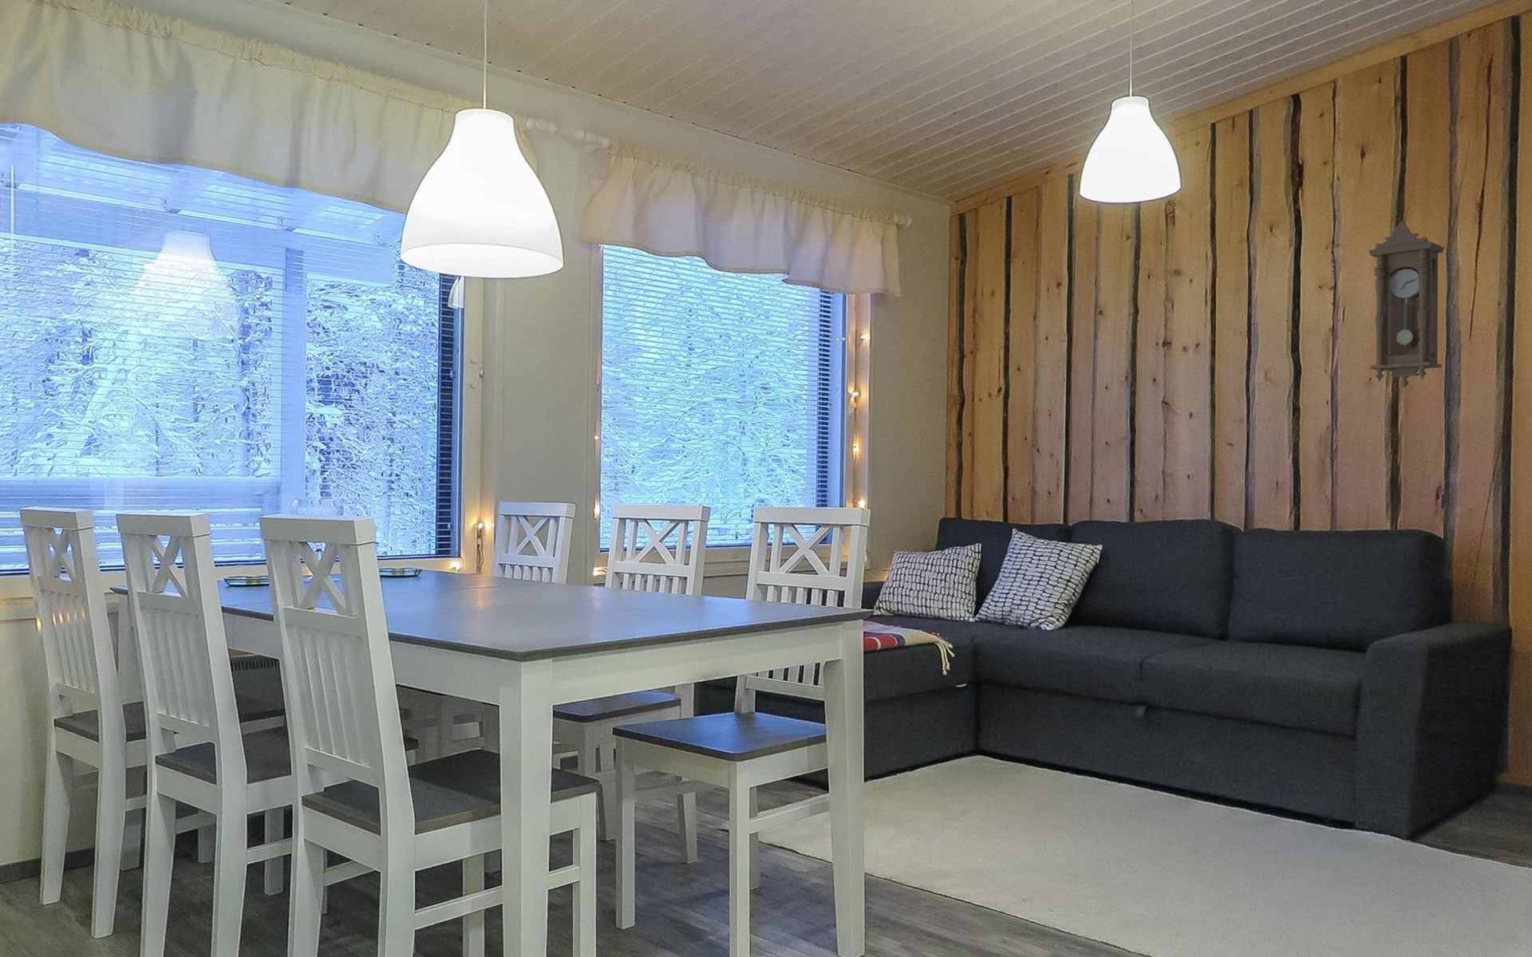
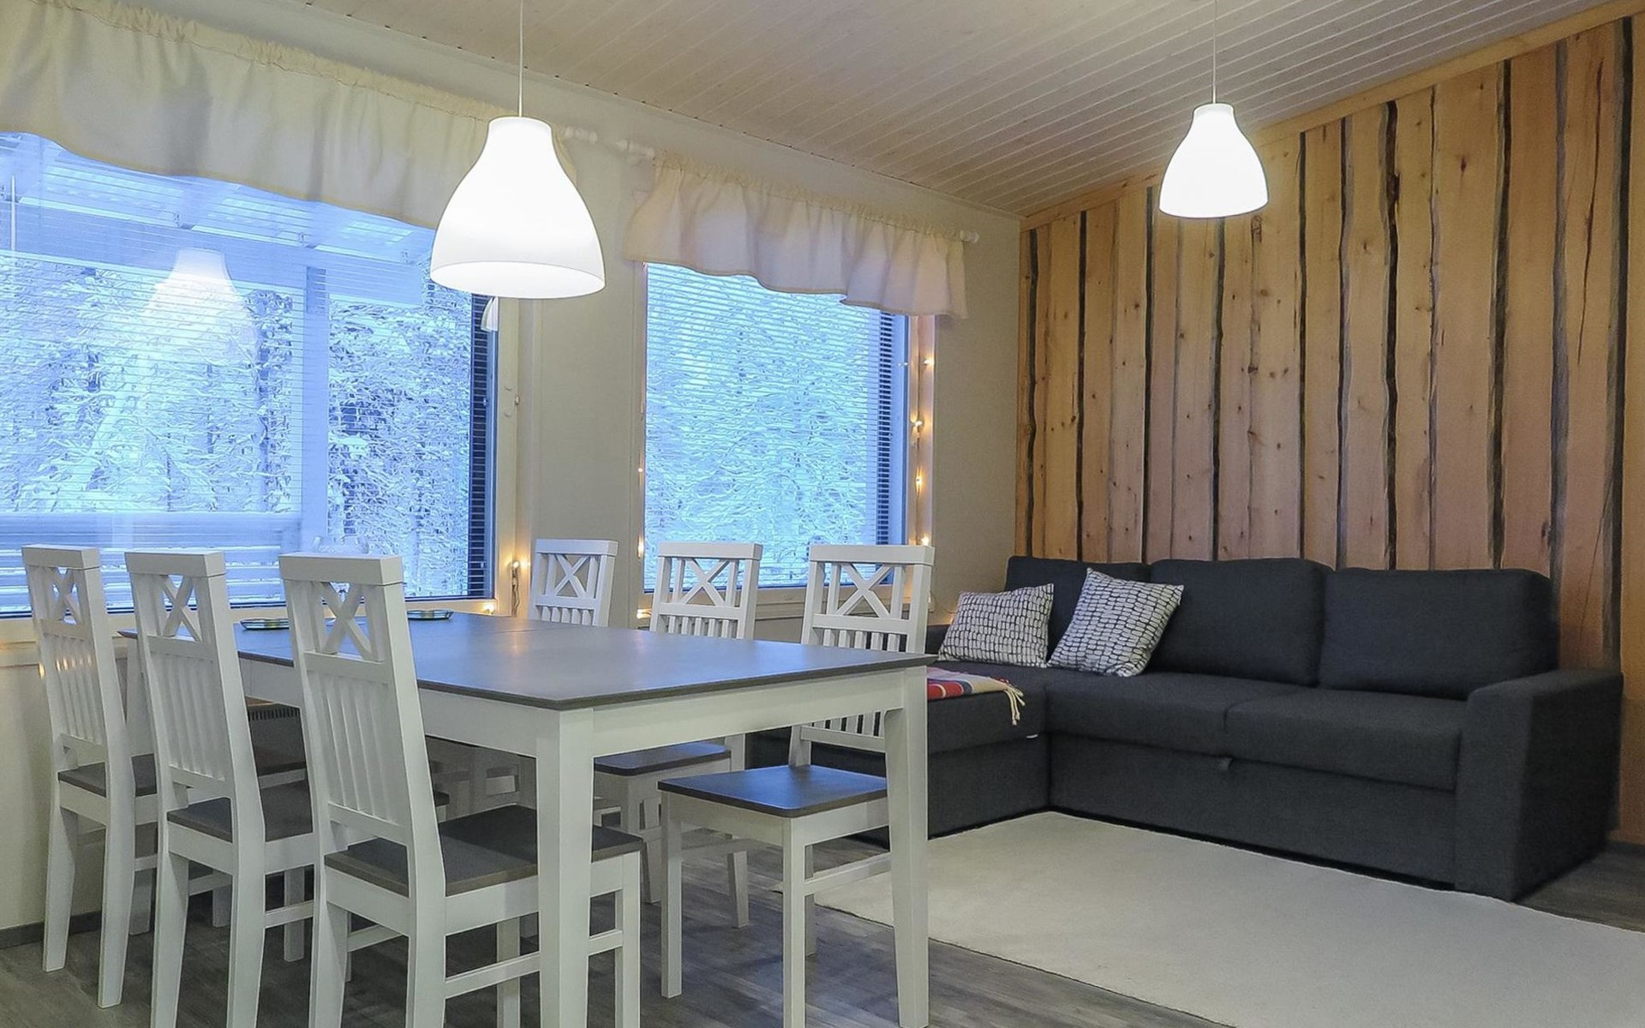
- pendulum clock (1405, 305)
